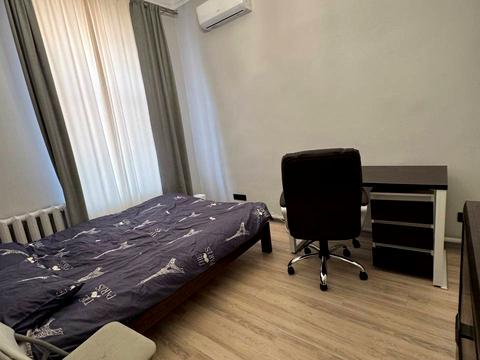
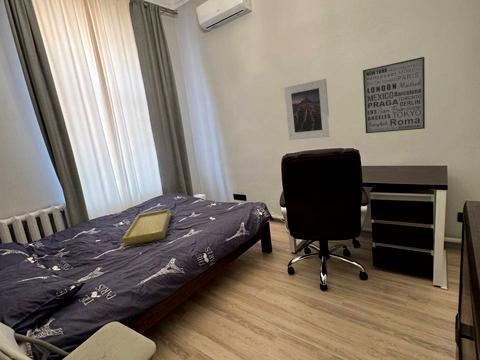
+ tray (149, 225)
+ wall art (392, 98)
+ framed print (306, 111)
